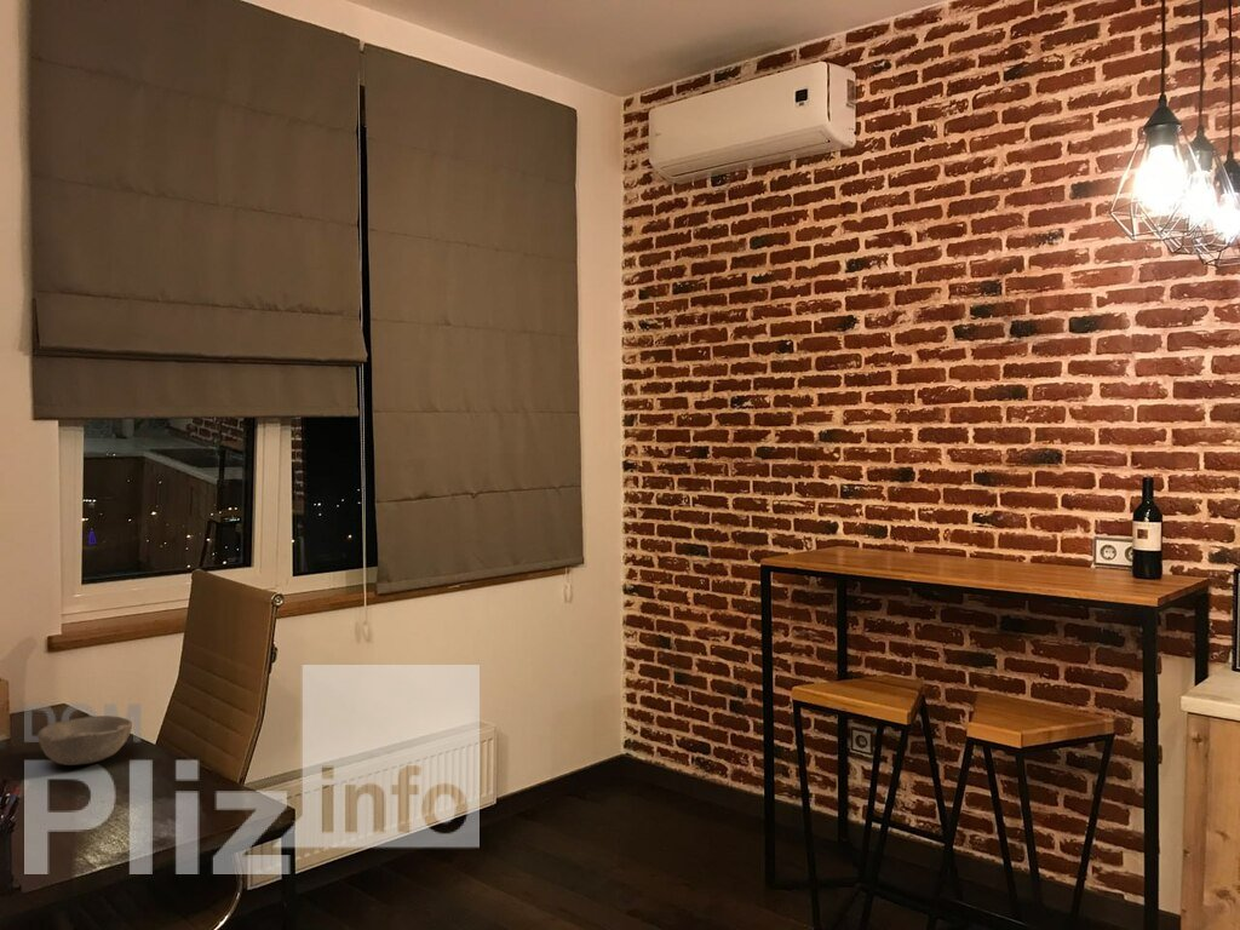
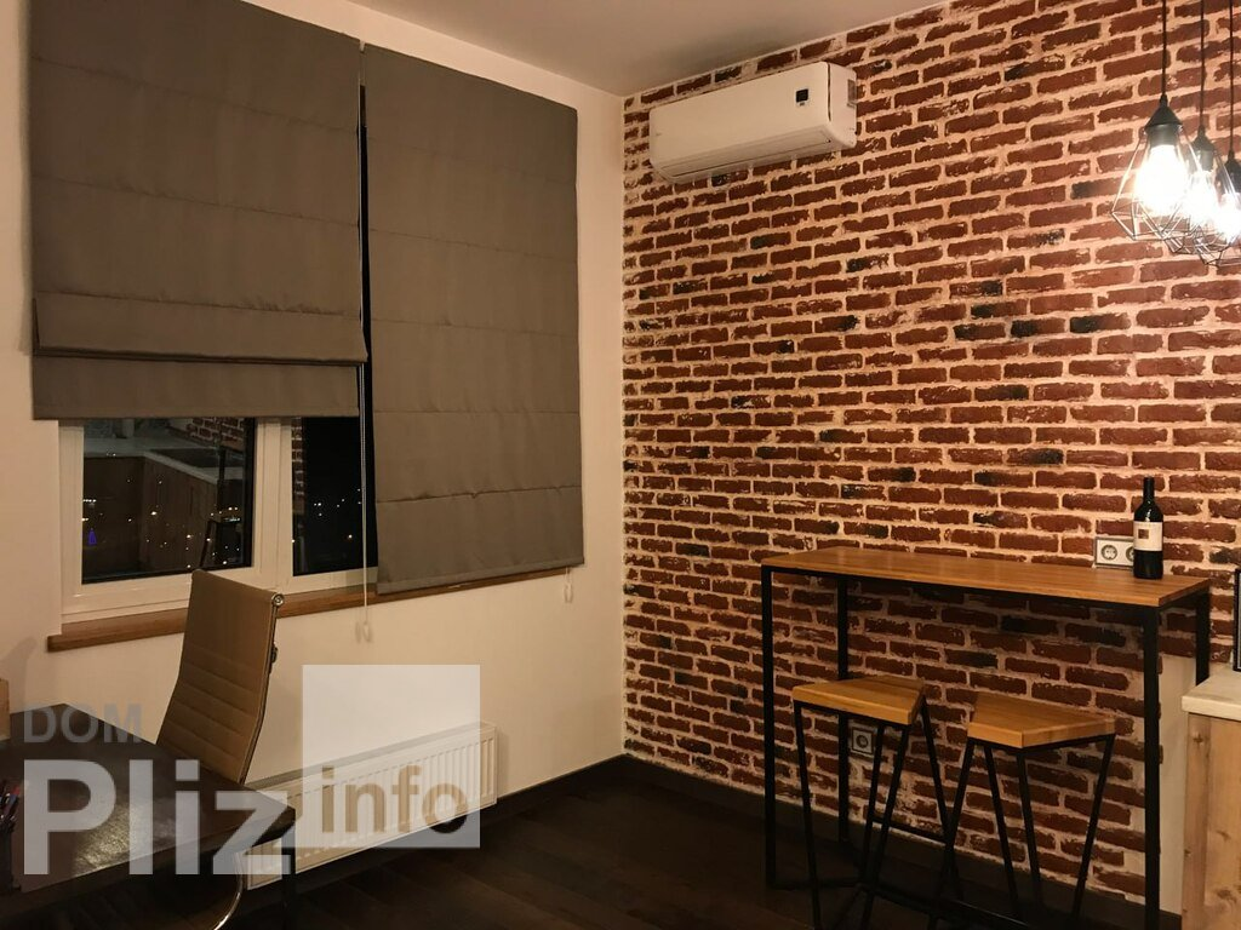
- bowl (86, 741)
